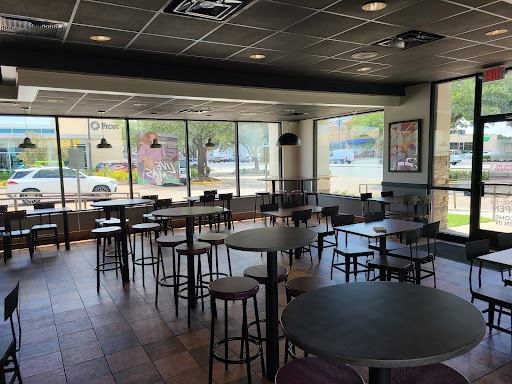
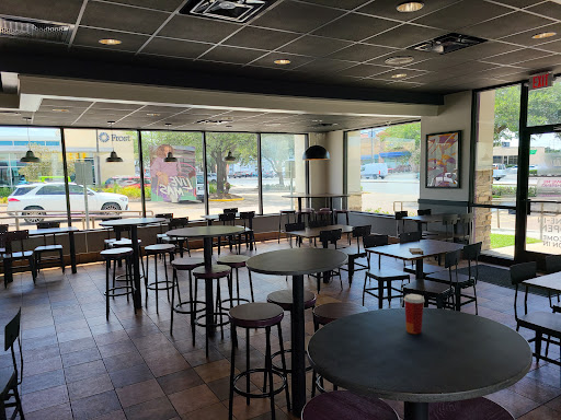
+ paper cup (413, 314)
